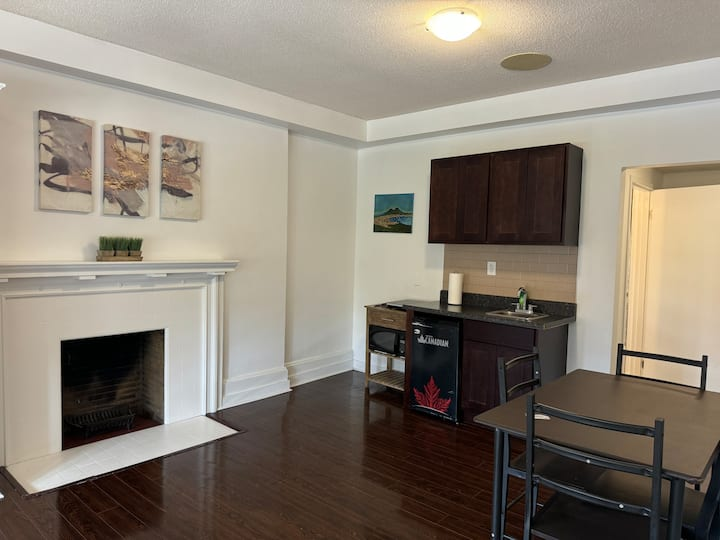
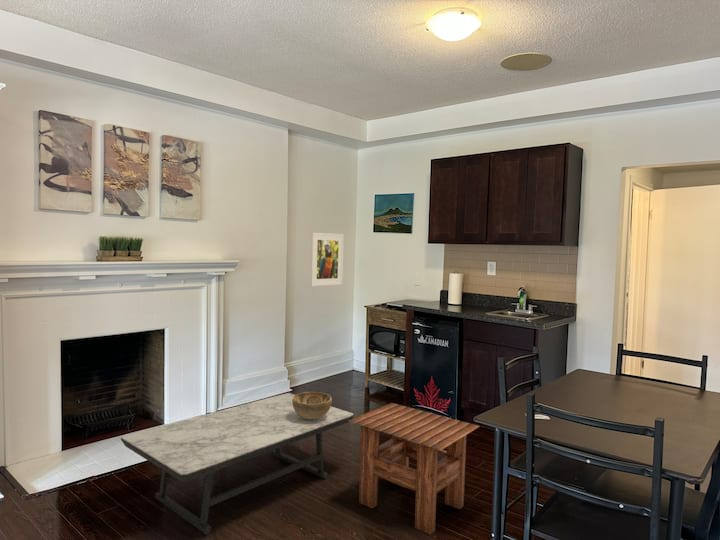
+ side table (408, 464)
+ decorative bowl (311, 406)
+ coffee table (247, 456)
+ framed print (327, 259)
